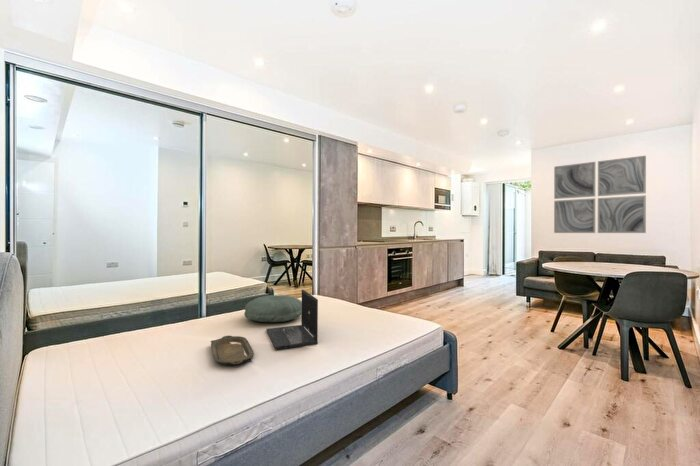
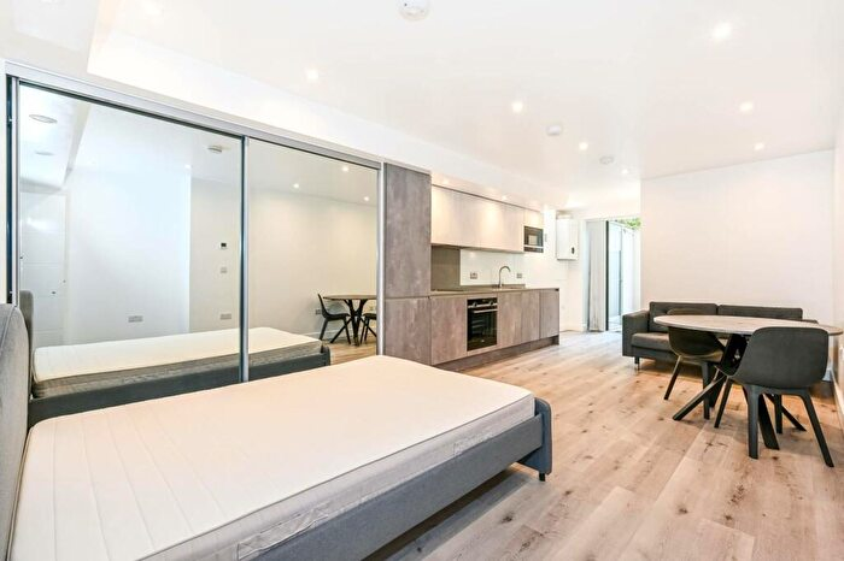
- laptop (290, 326)
- wall art (598, 198)
- serving tray (231, 350)
- pillow (274, 307)
